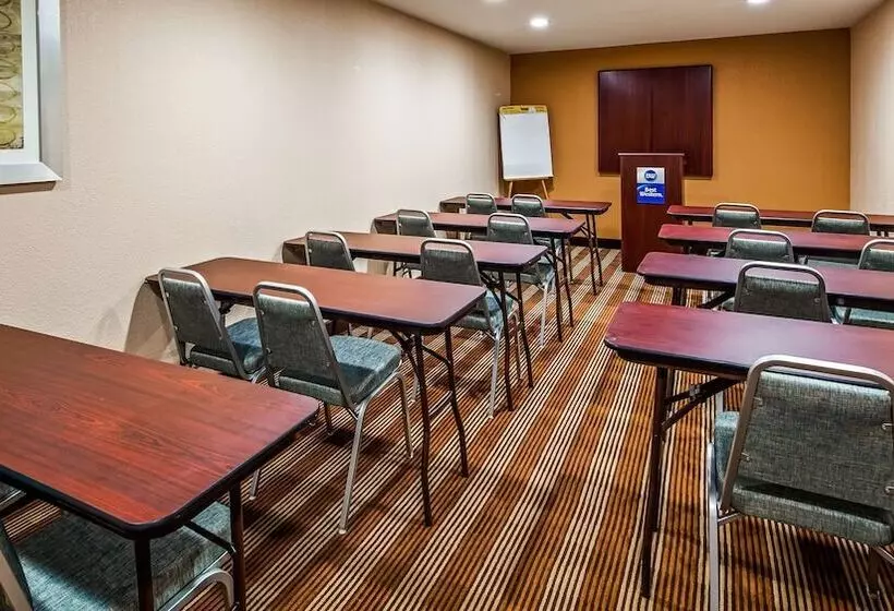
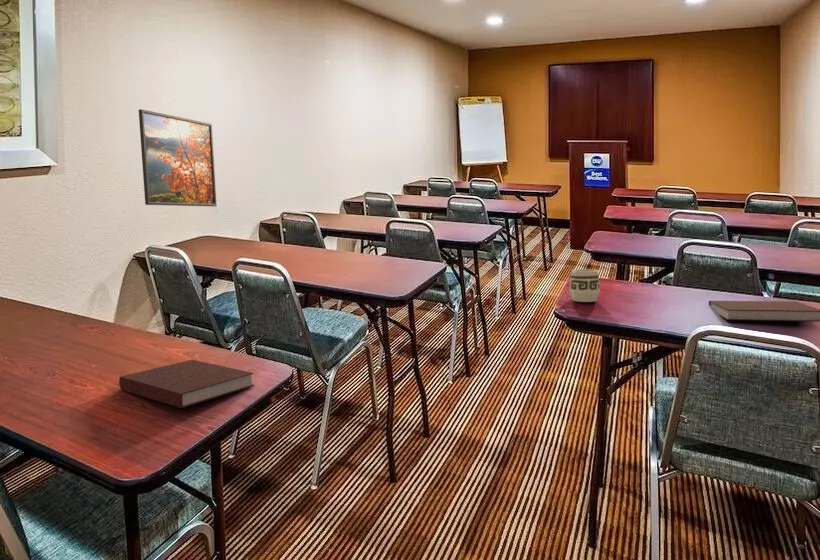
+ notebook (187, 381)
+ cup (584, 285)
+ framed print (180, 161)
+ notebook (762, 310)
